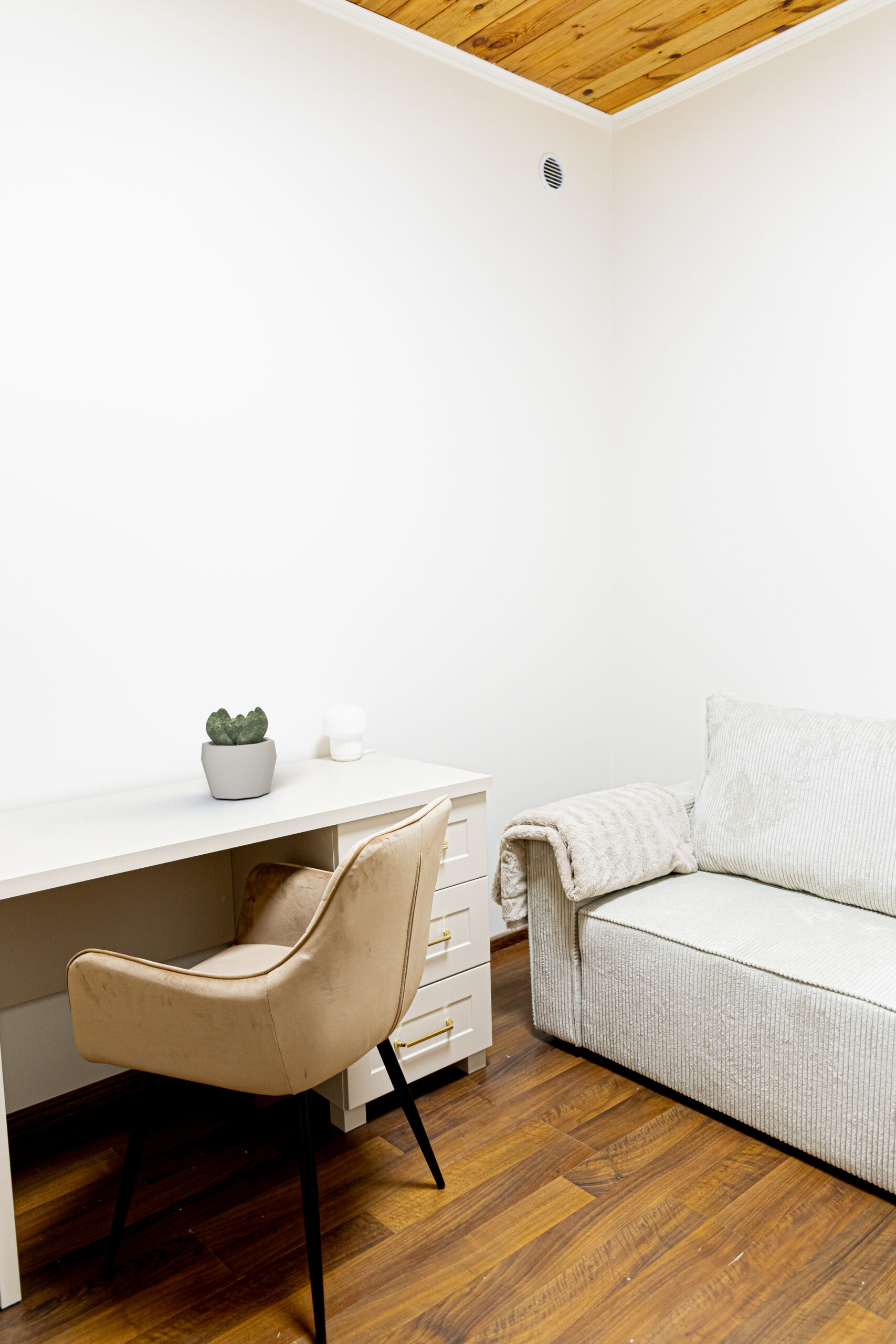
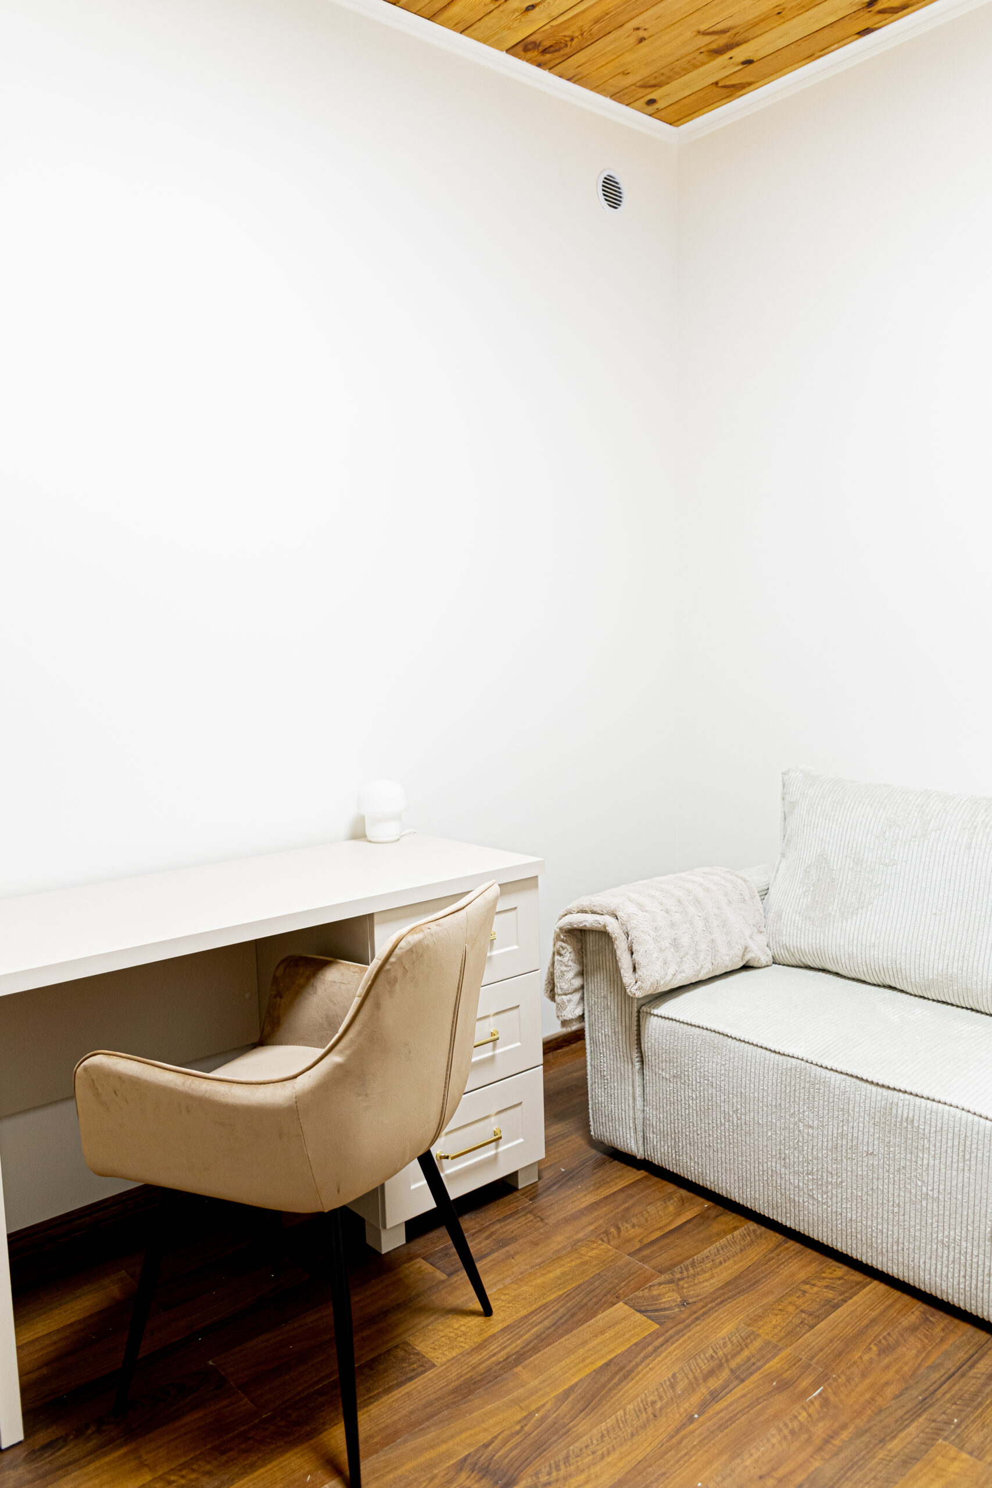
- succulent plant (238, 751)
